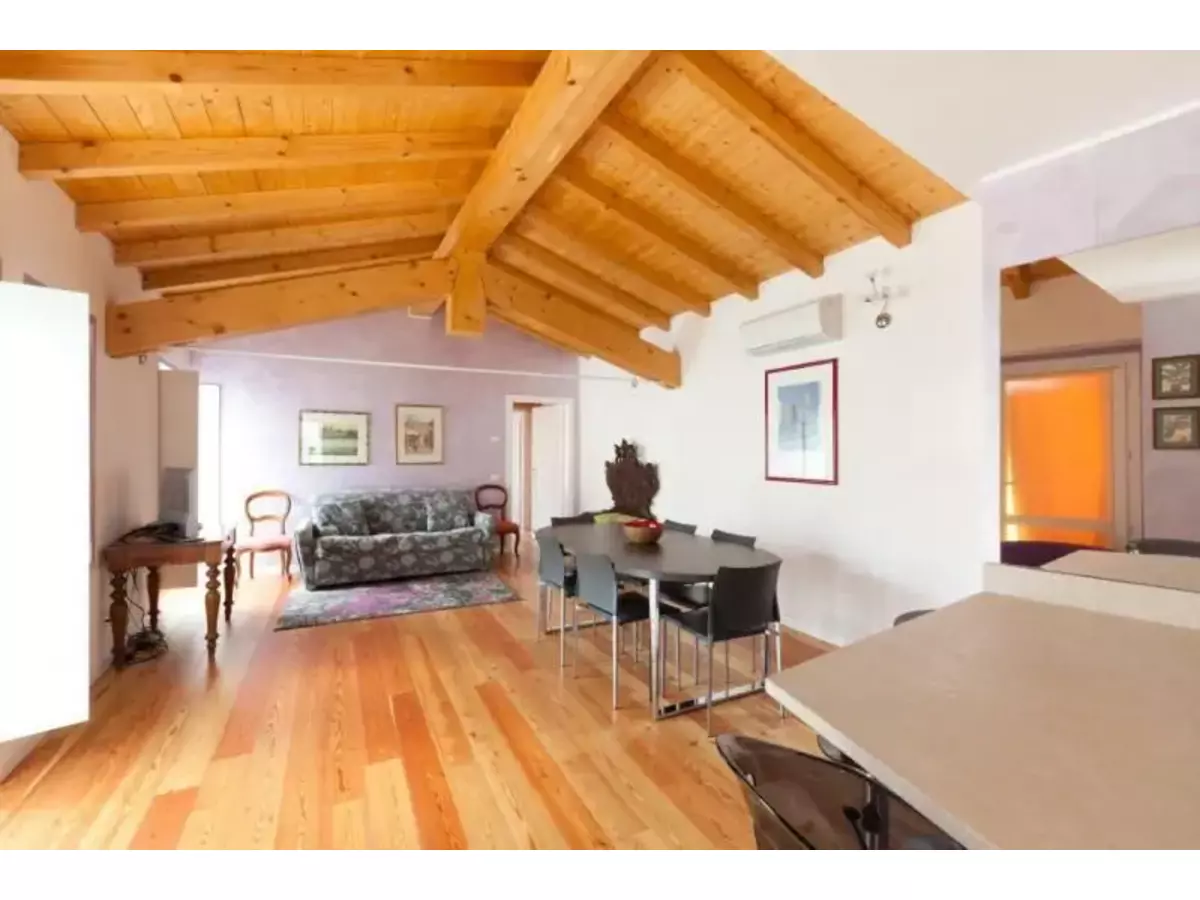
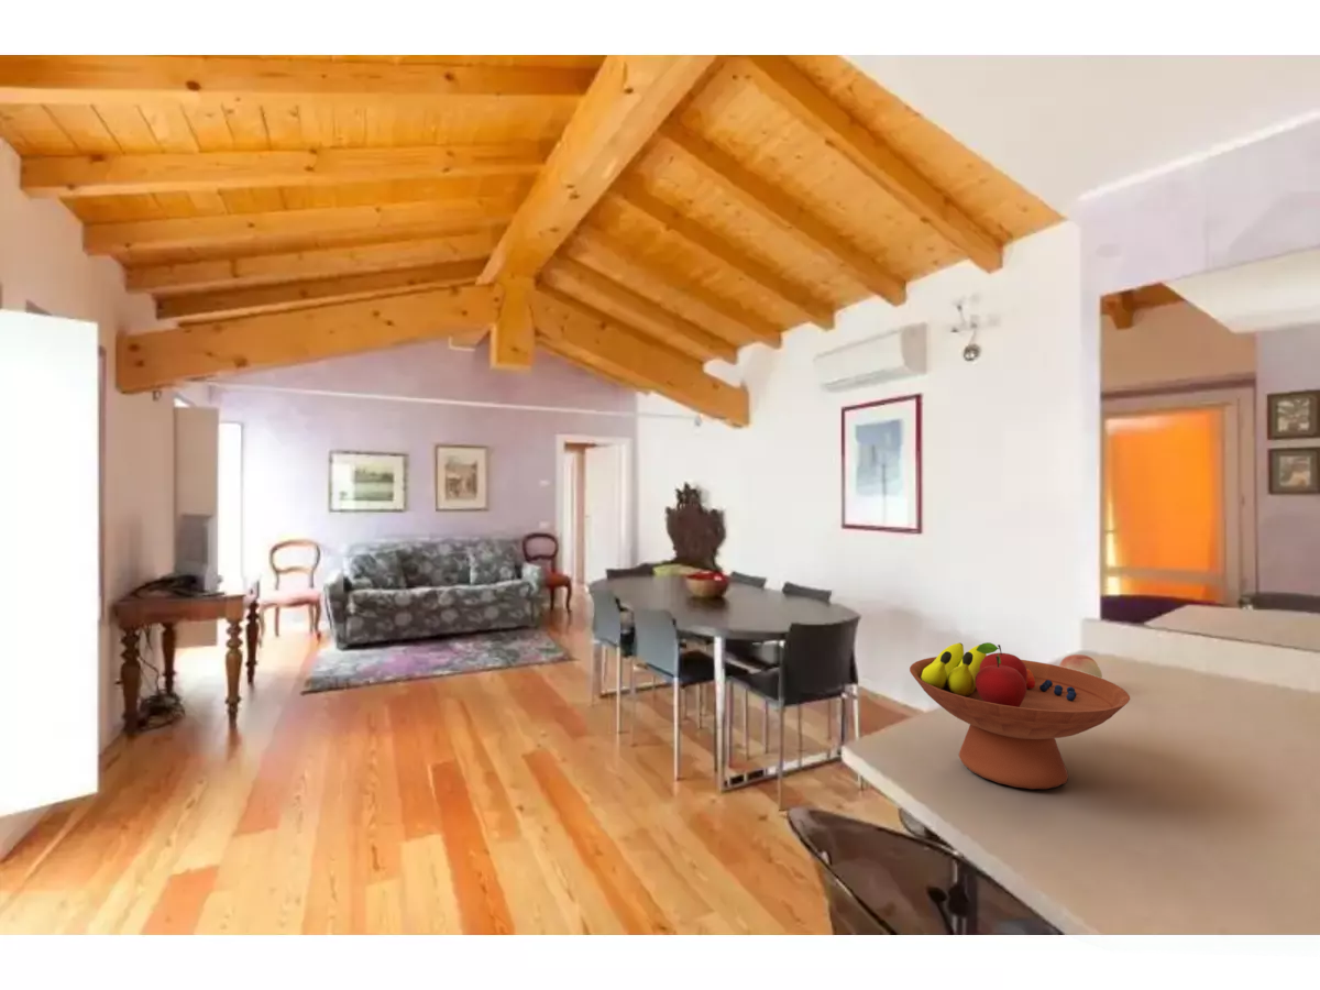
+ fruit (1081, 671)
+ fruit bowl (1011, 706)
